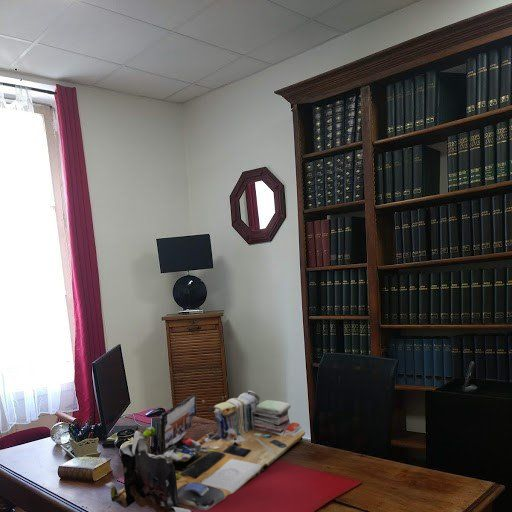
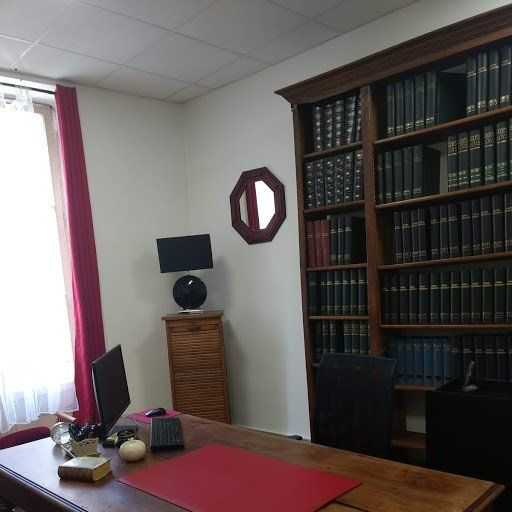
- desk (216, 430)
